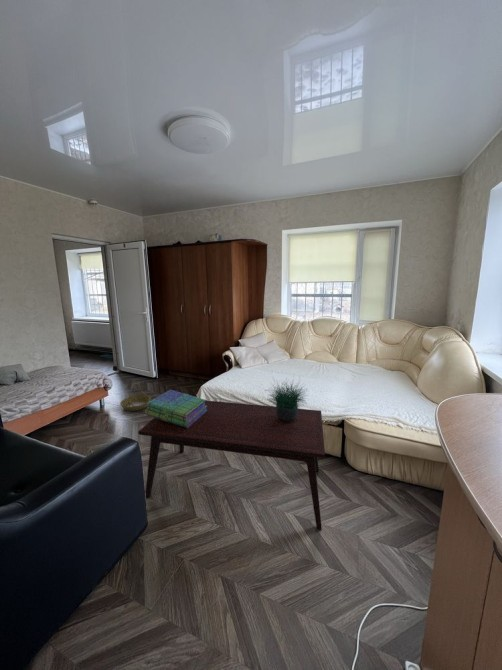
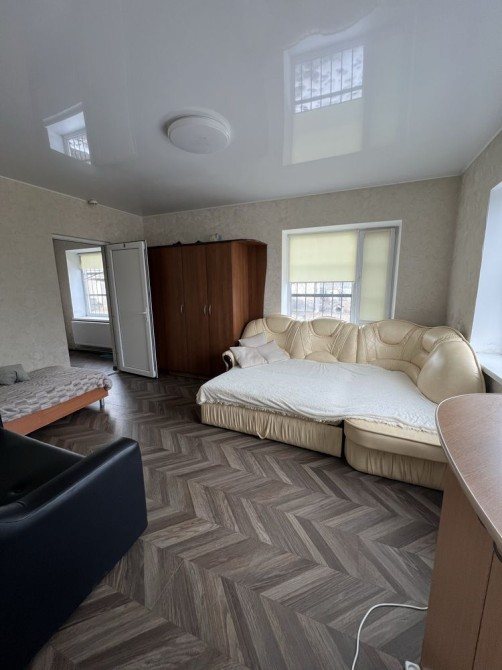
- coffee table (236, 452)
- basket (135, 395)
- stack of books (177, 409)
- potted plant (286, 395)
